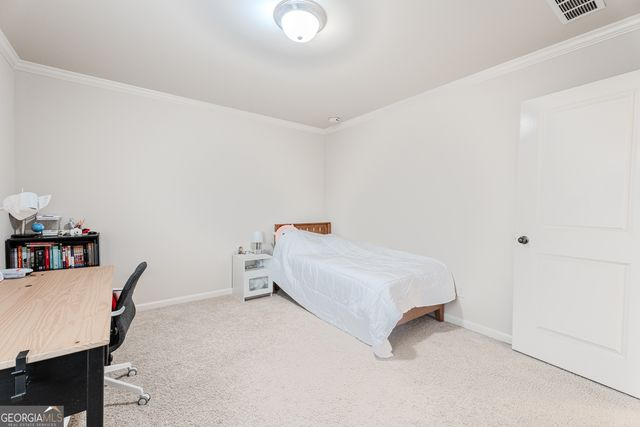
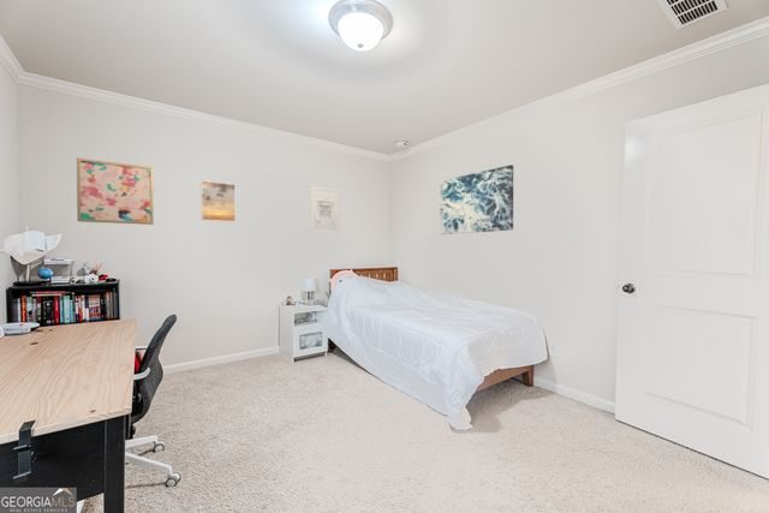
+ wall art (324, 210)
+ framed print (219, 202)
+ wall art (117, 192)
+ wall art (473, 203)
